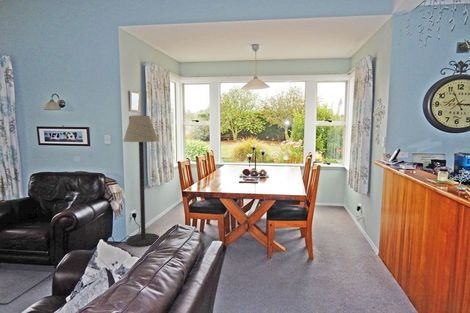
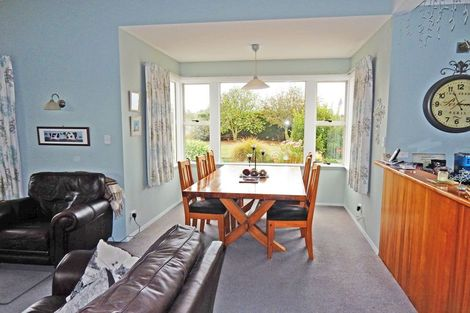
- floor lamp (141, 179)
